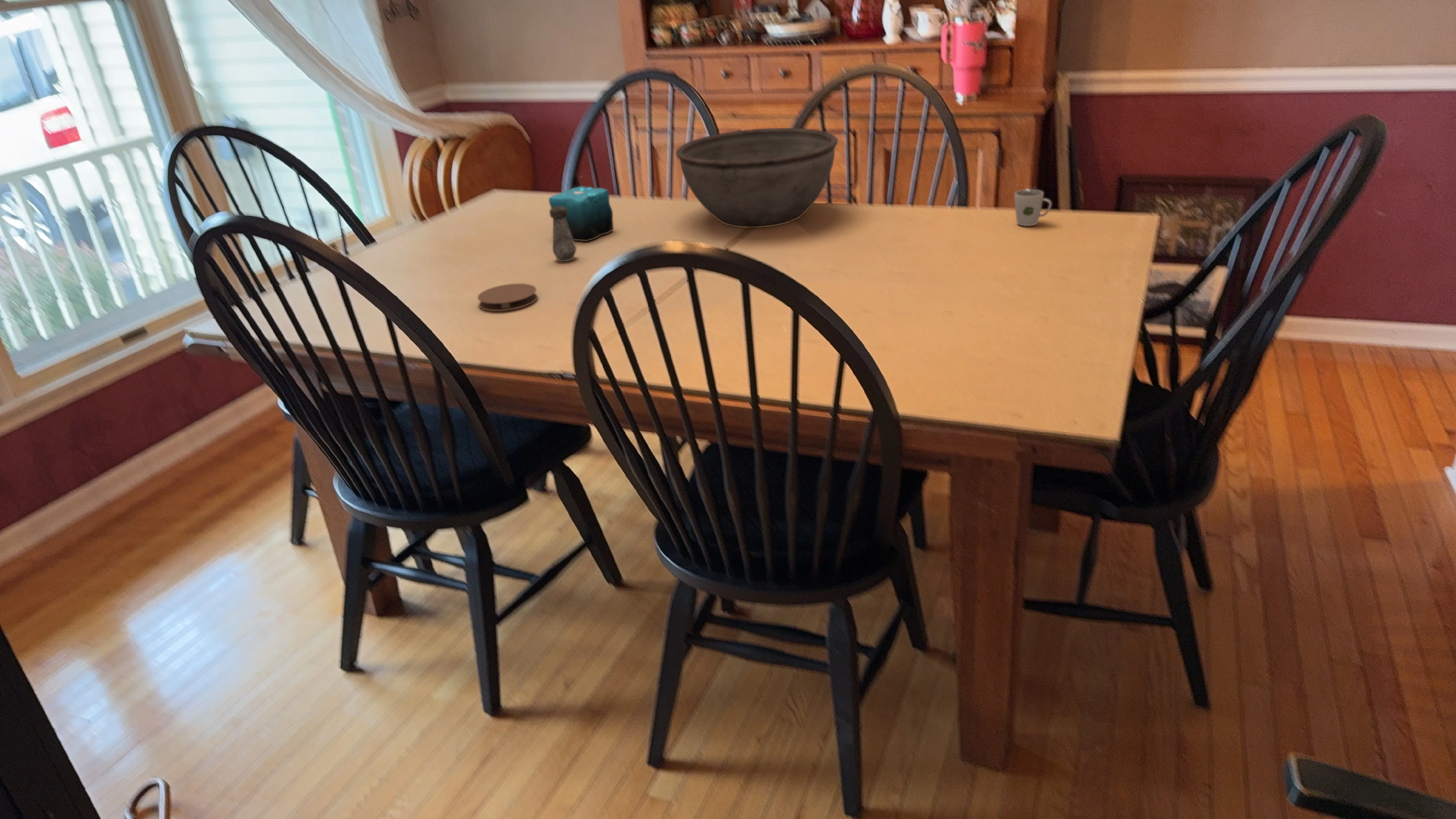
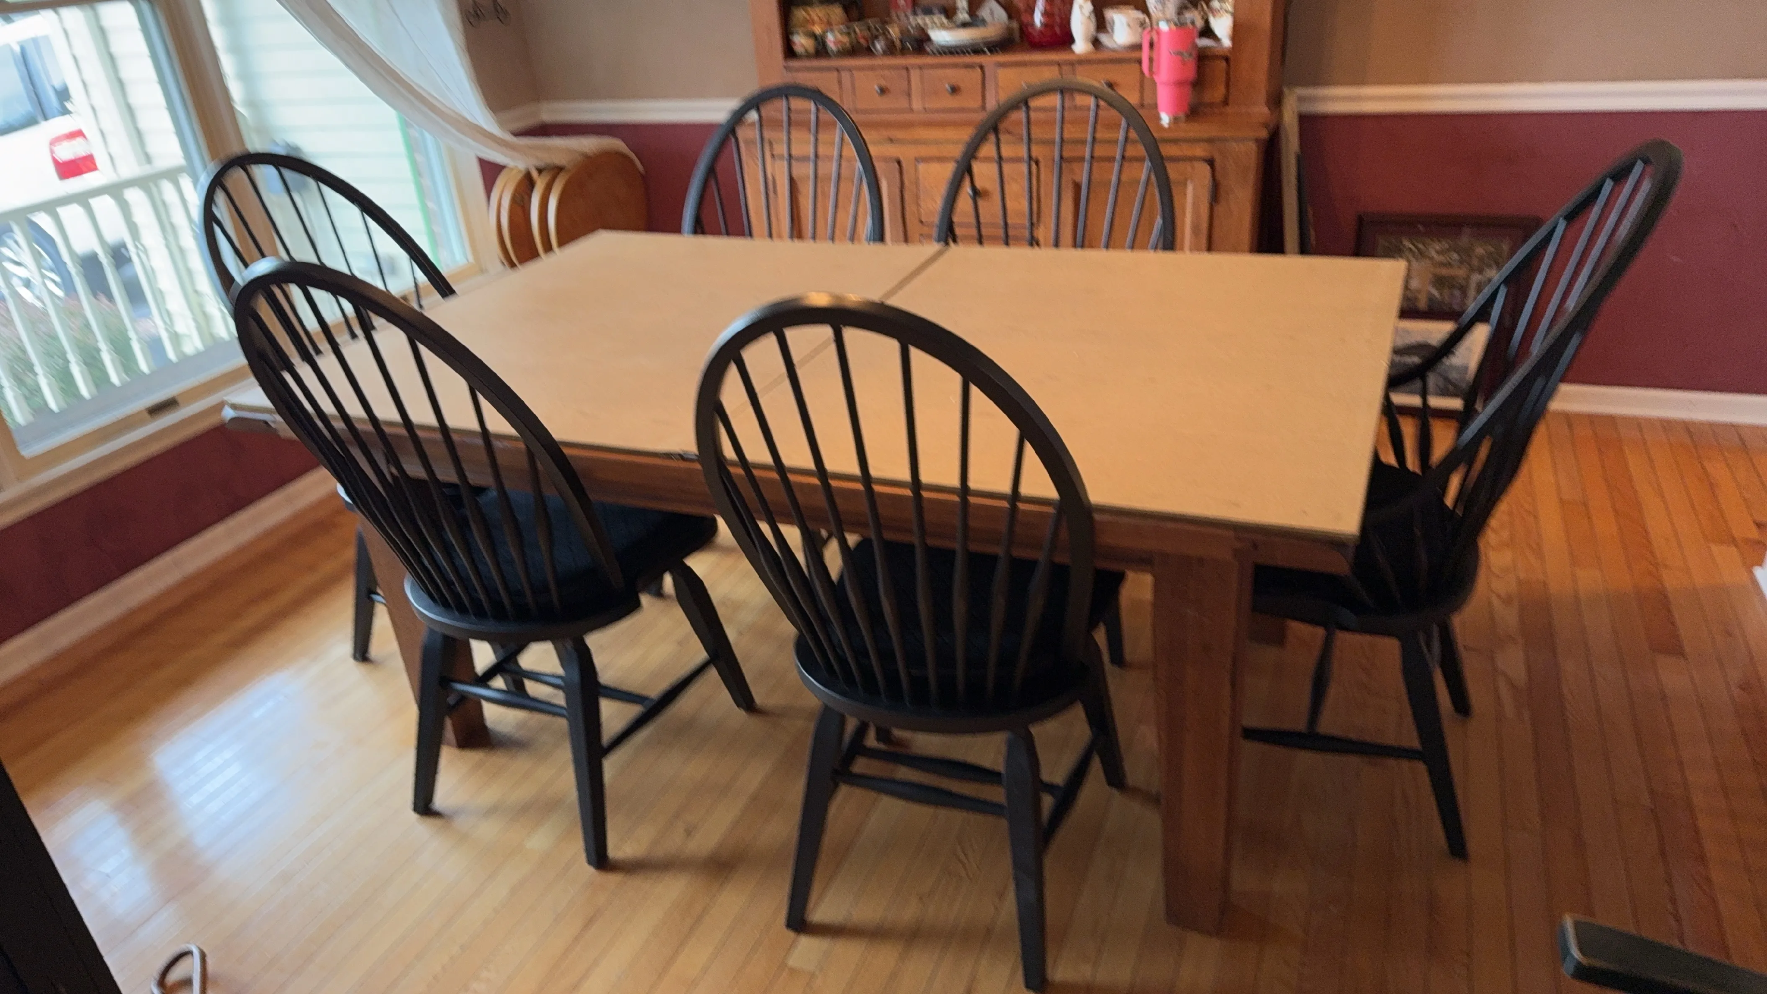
- candle (581, 205)
- coaster (508, 297)
- salt shaker (562, 233)
- bowl (759, 181)
- cup (1033, 198)
